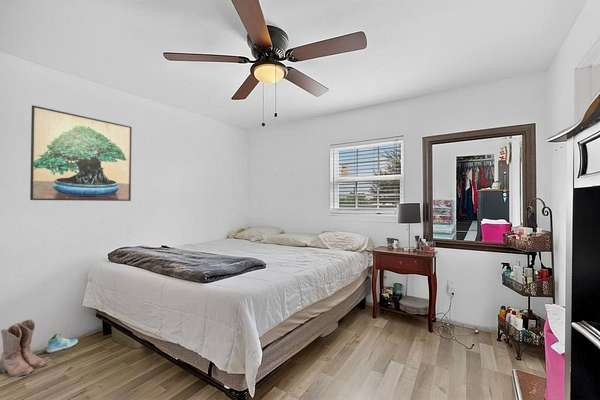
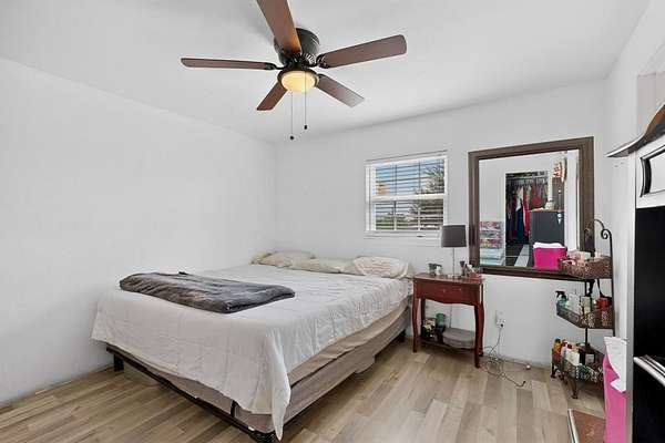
- sneaker (63, 339)
- boots (24, 345)
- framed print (87, 158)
